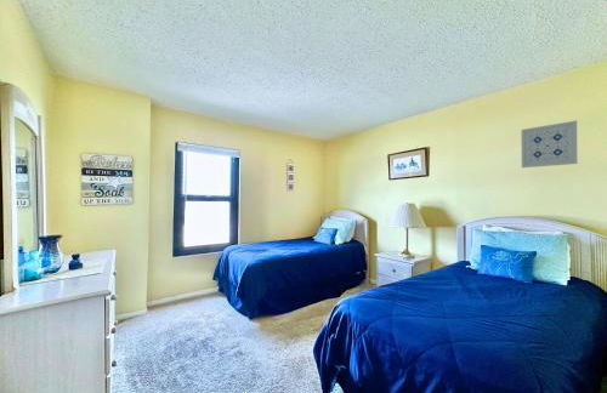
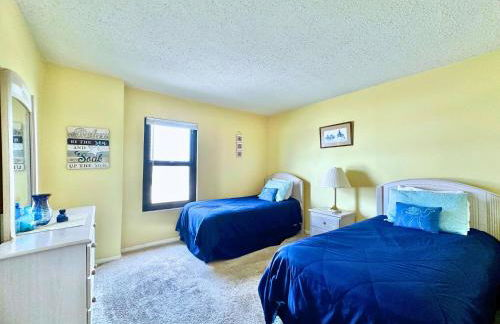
- wall art (548, 146)
